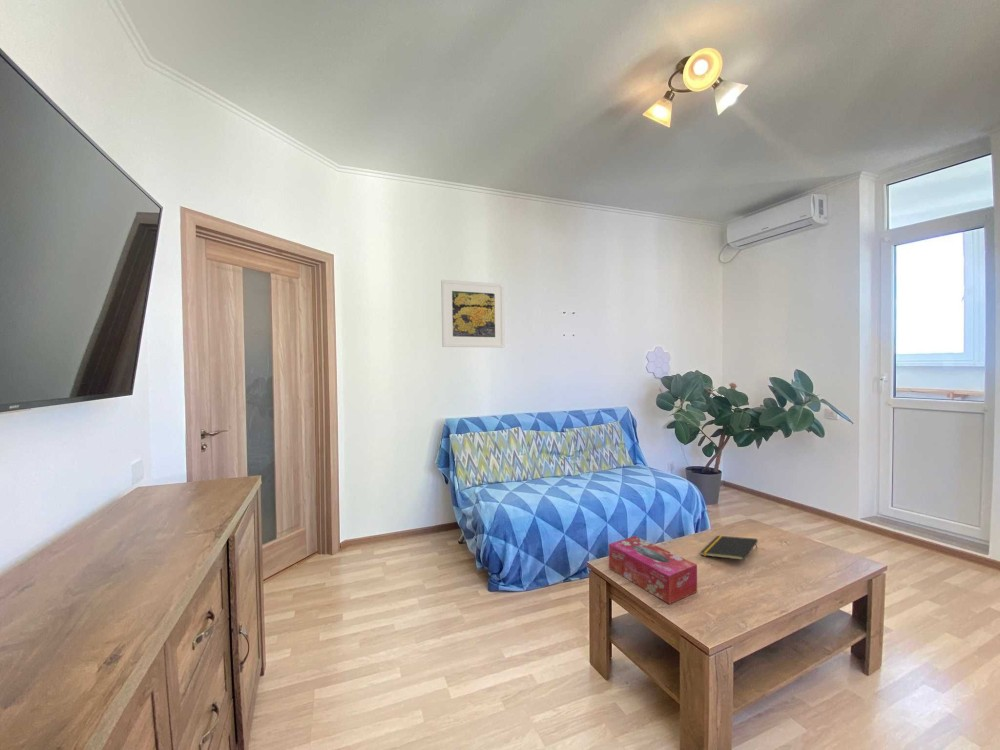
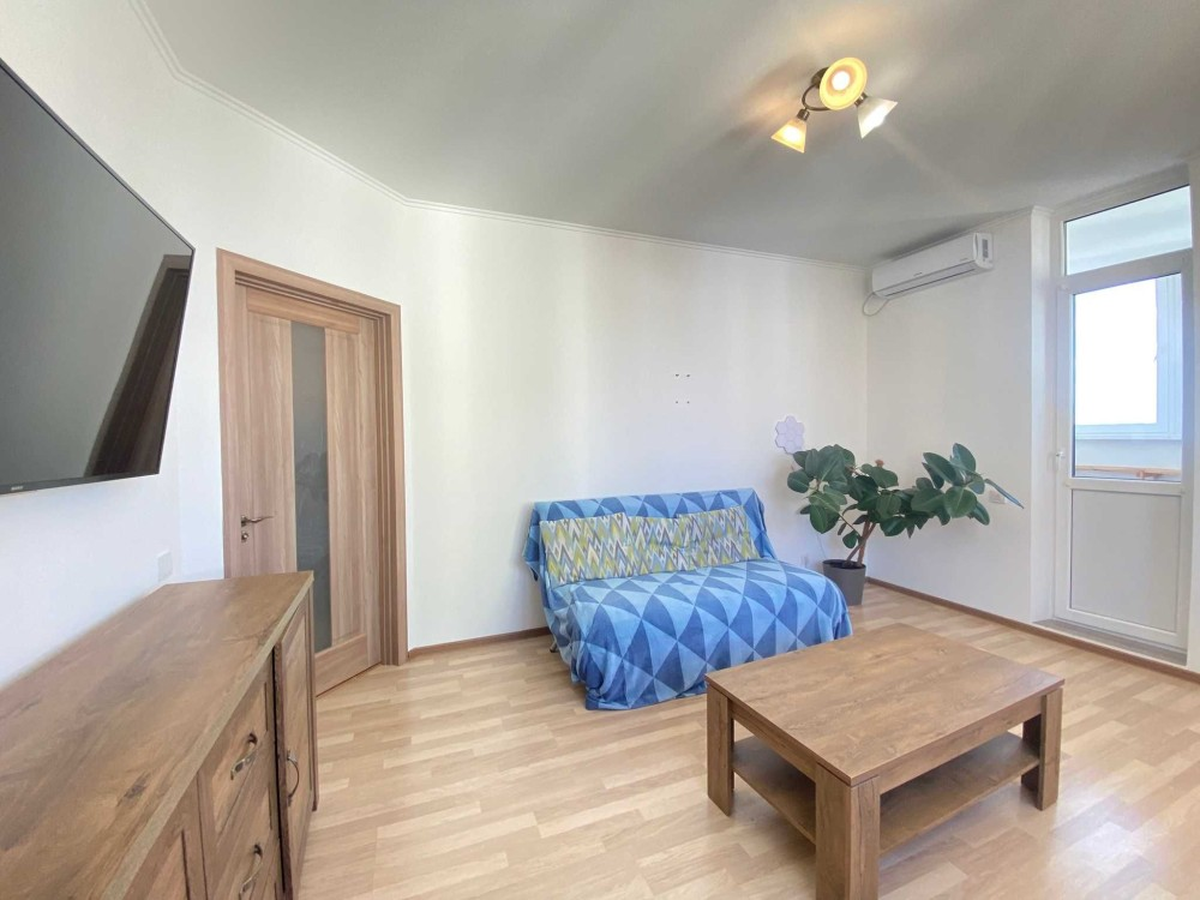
- tissue box (650, 566)
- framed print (473, 314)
- notepad (729, 546)
